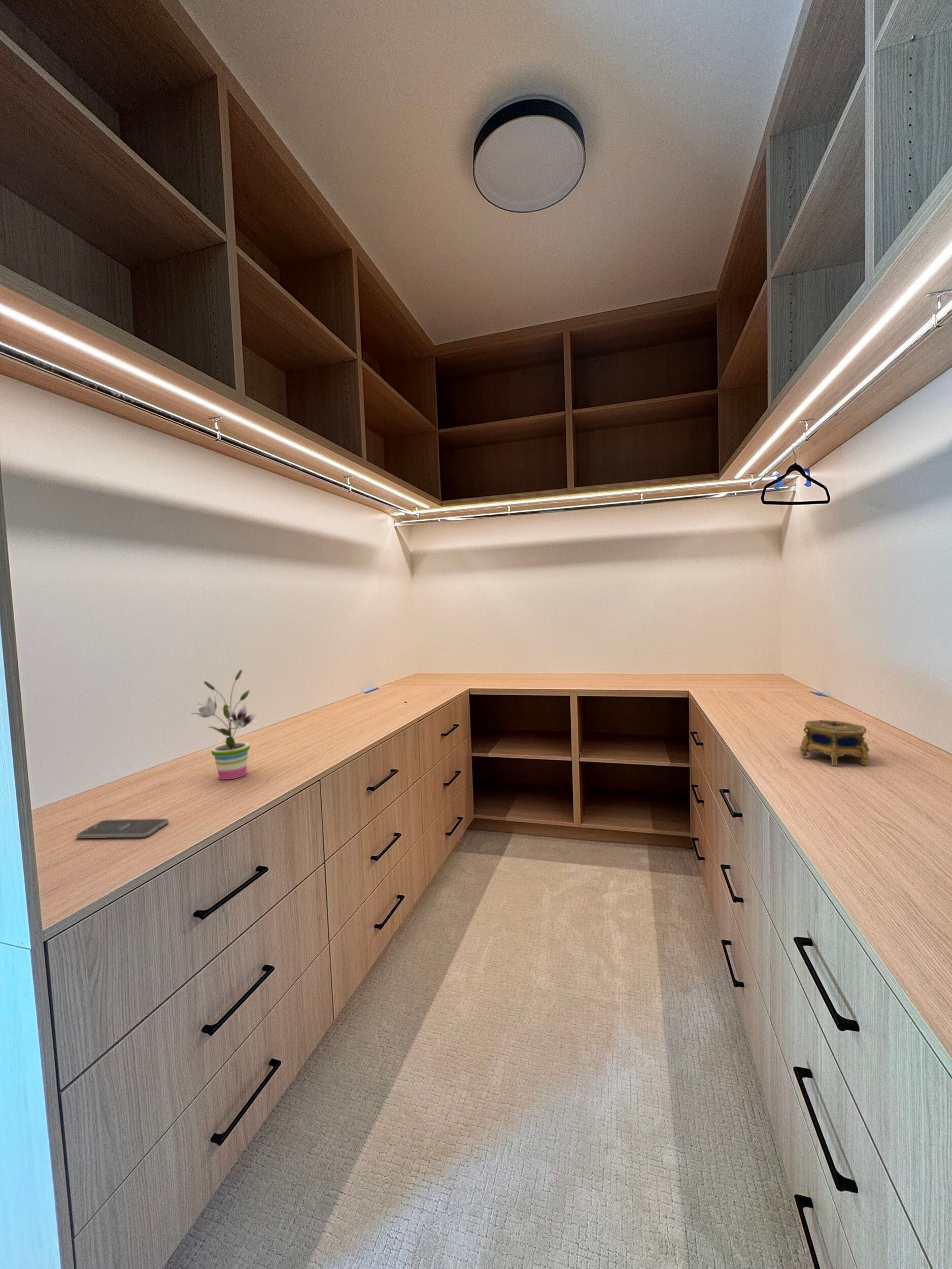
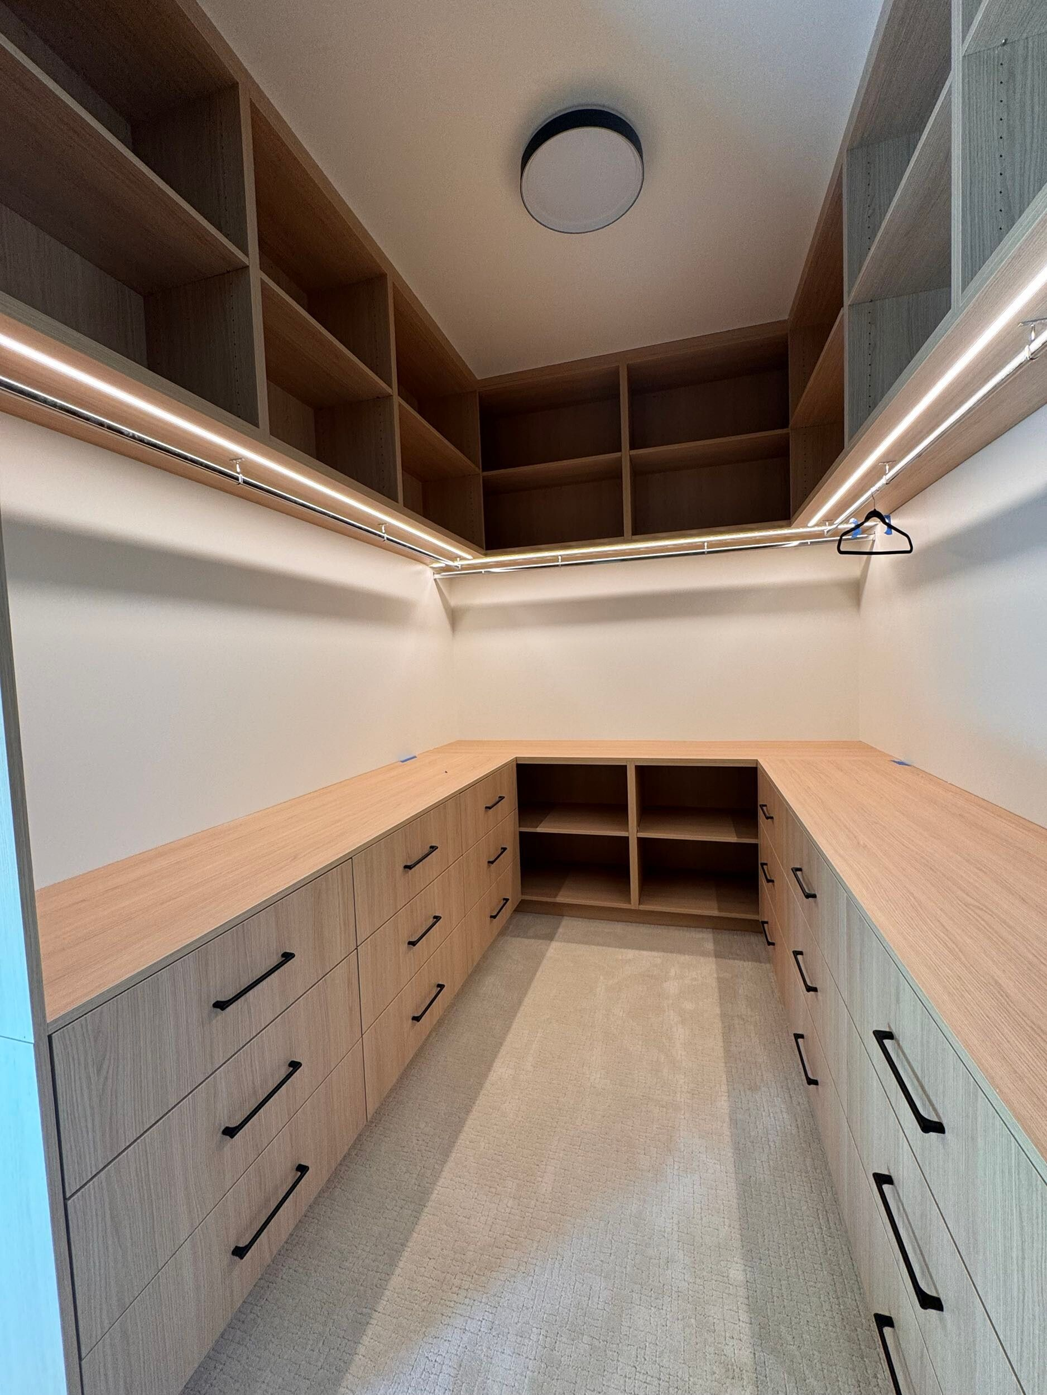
- potted plant (225, 725)
- smartphone (124, 828)
- clock (834, 739)
